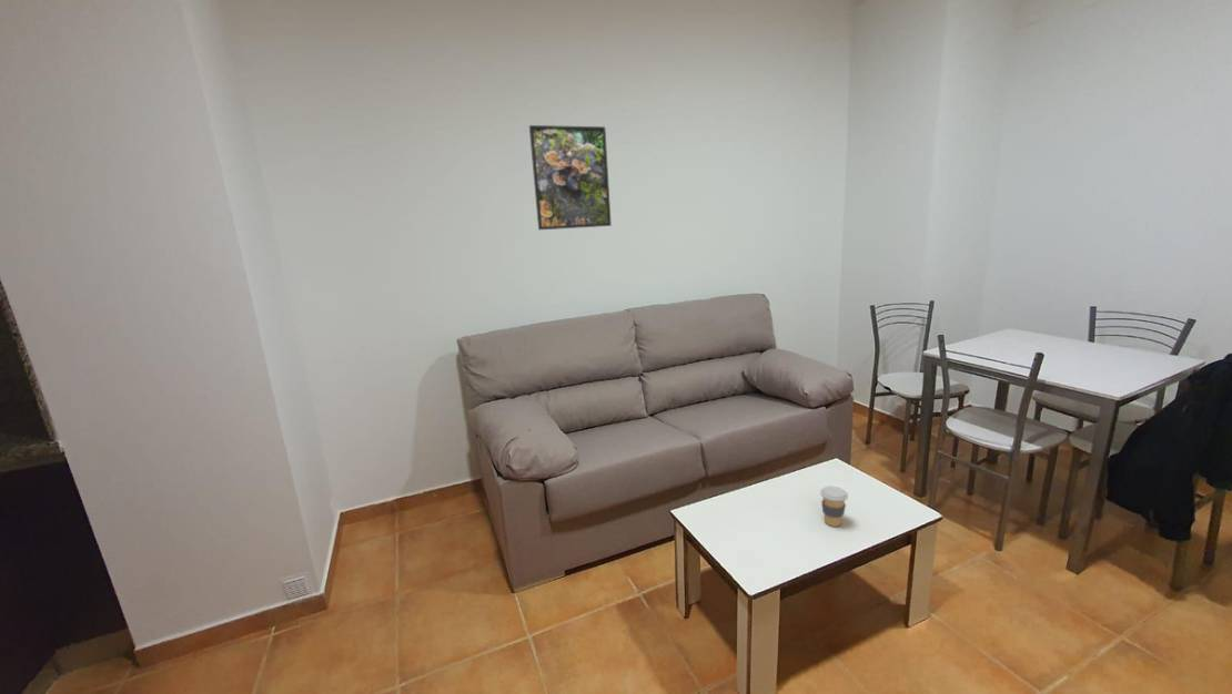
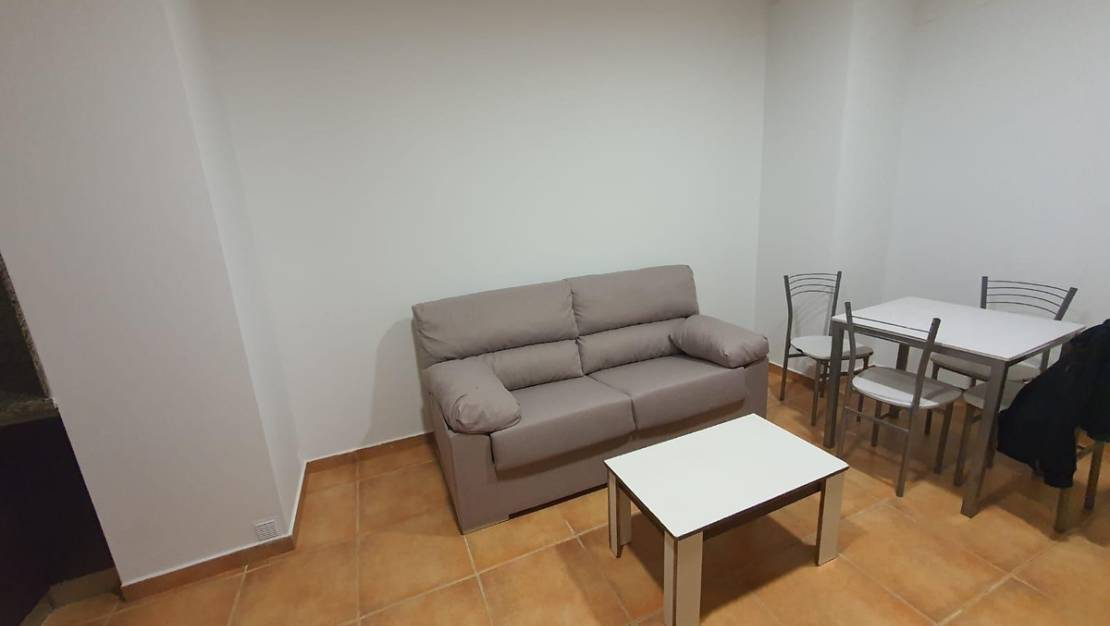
- coffee cup (834, 507)
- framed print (572, 177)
